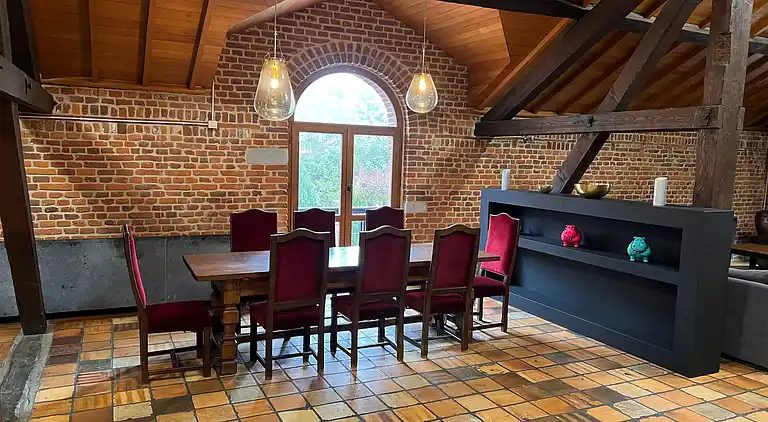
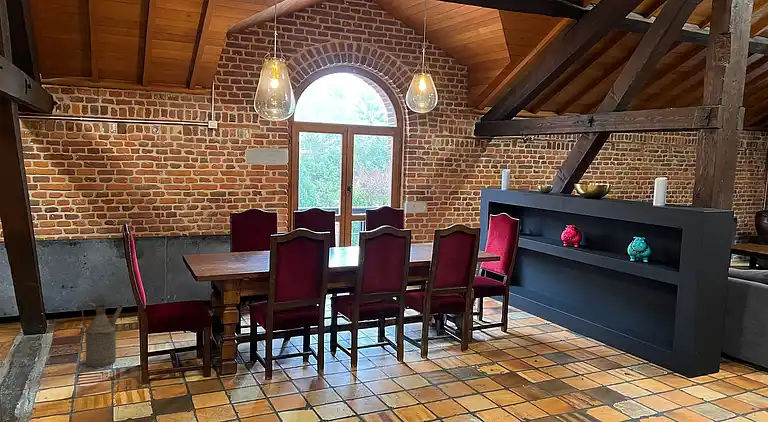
+ watering can (103, 332)
